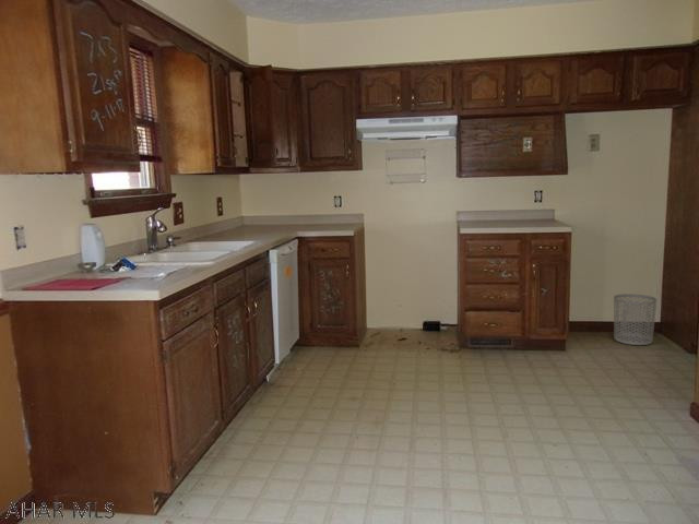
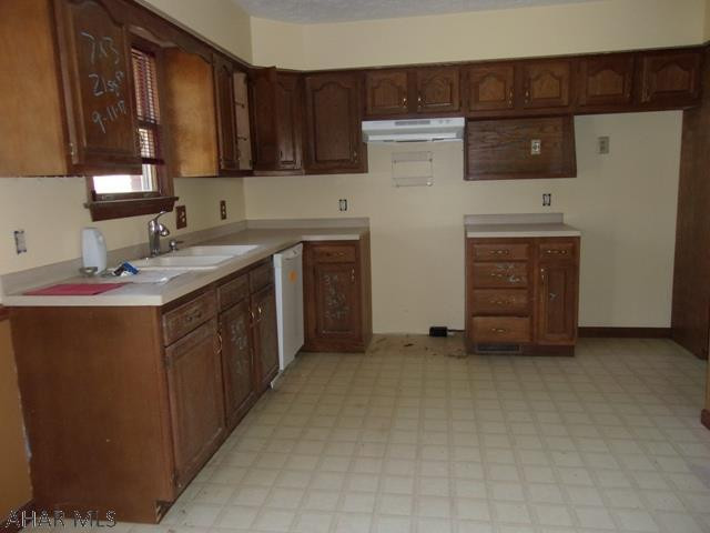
- waste bin (633, 319)
